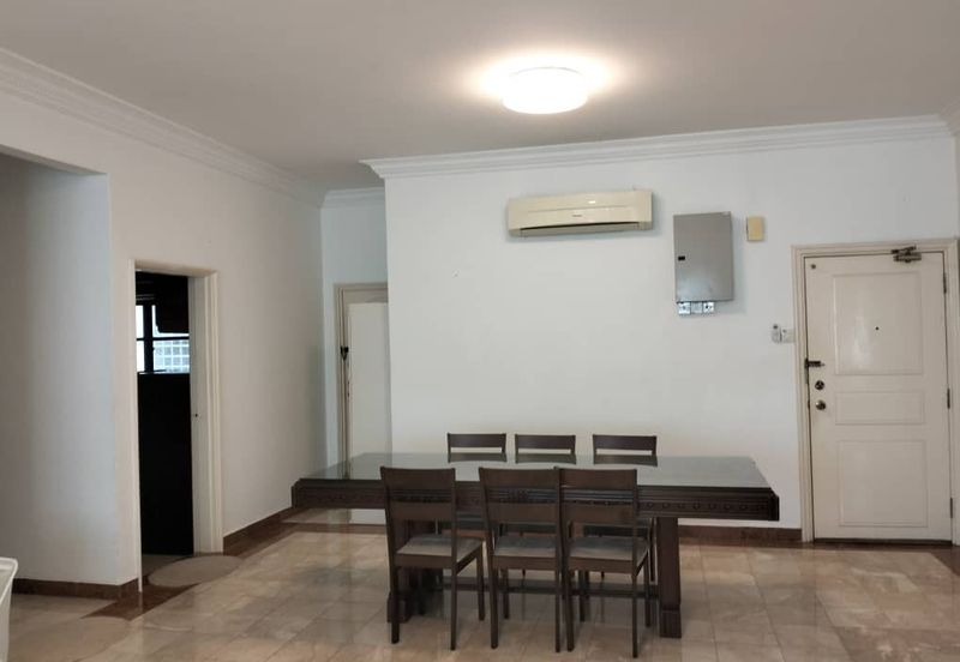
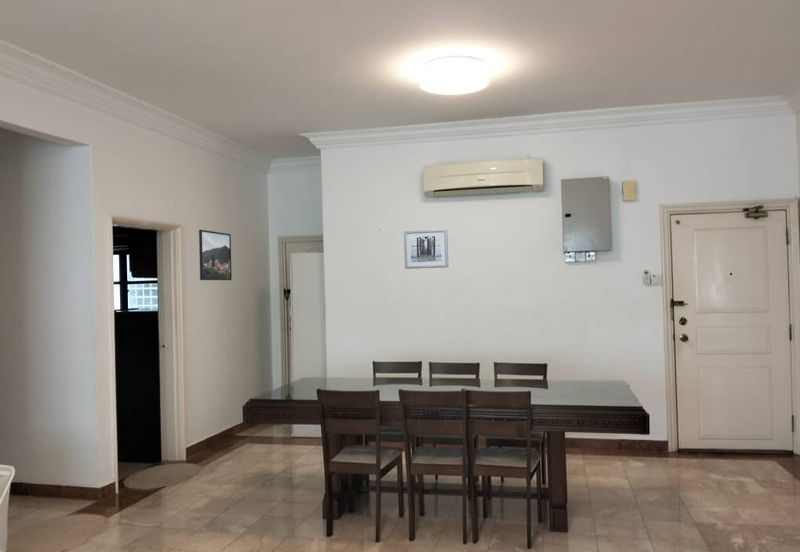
+ wall art (425, 249)
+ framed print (216, 256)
